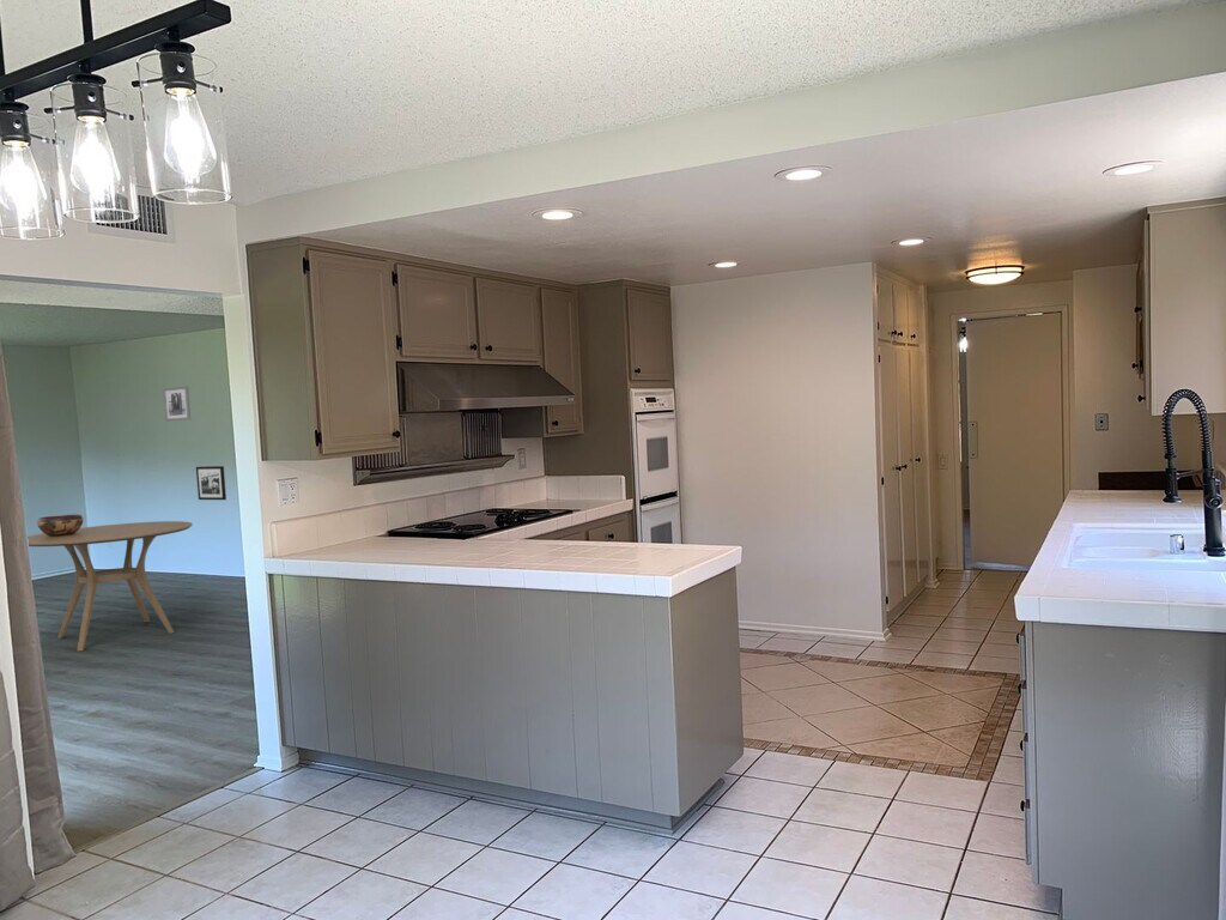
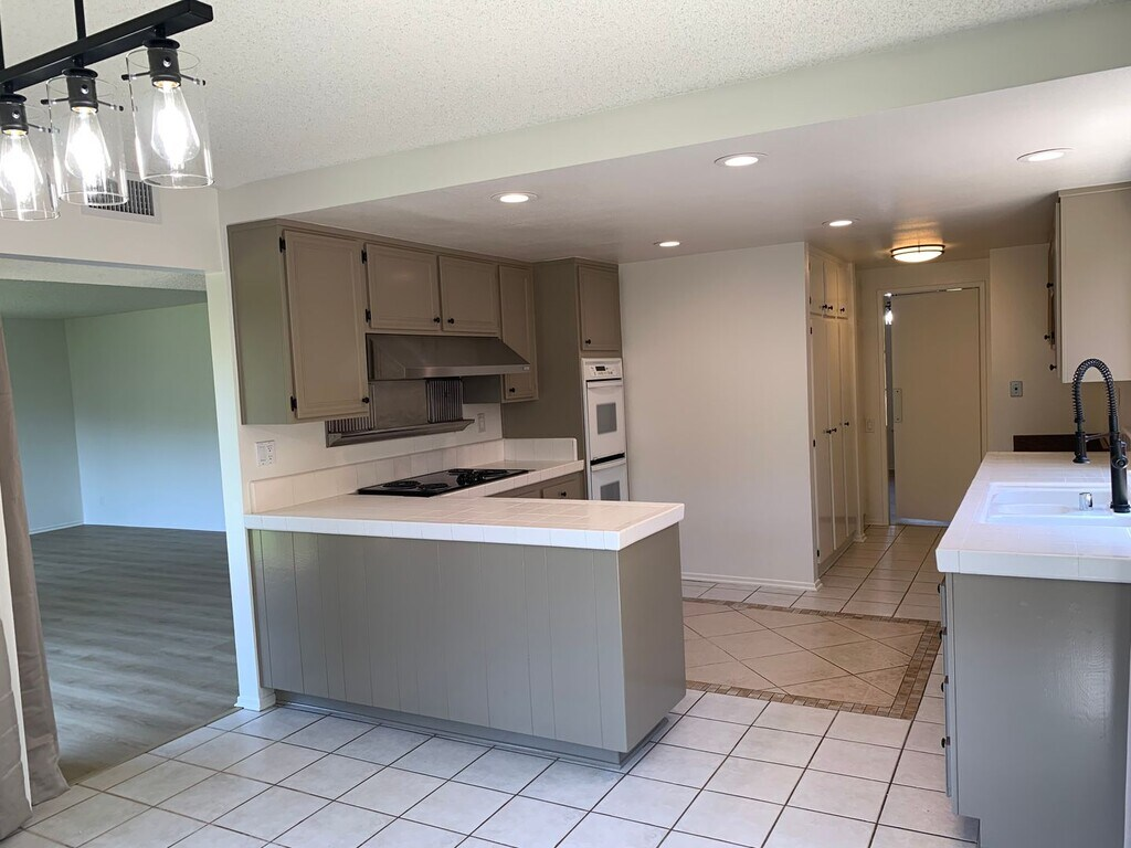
- dining table (111, 581)
- picture frame (211, 483)
- decorative bowl (60, 525)
- wall art (176, 404)
